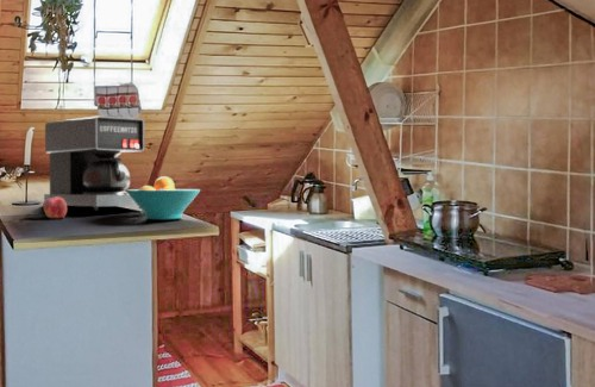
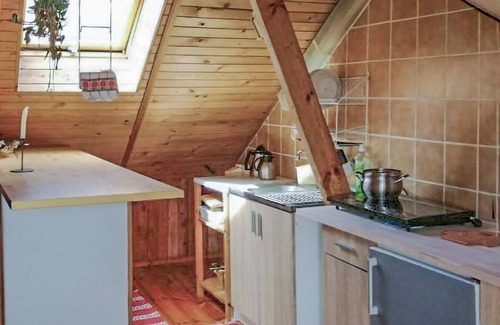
- coffee maker (94, 164)
- apple (55, 207)
- fruit bowl (163, 198)
